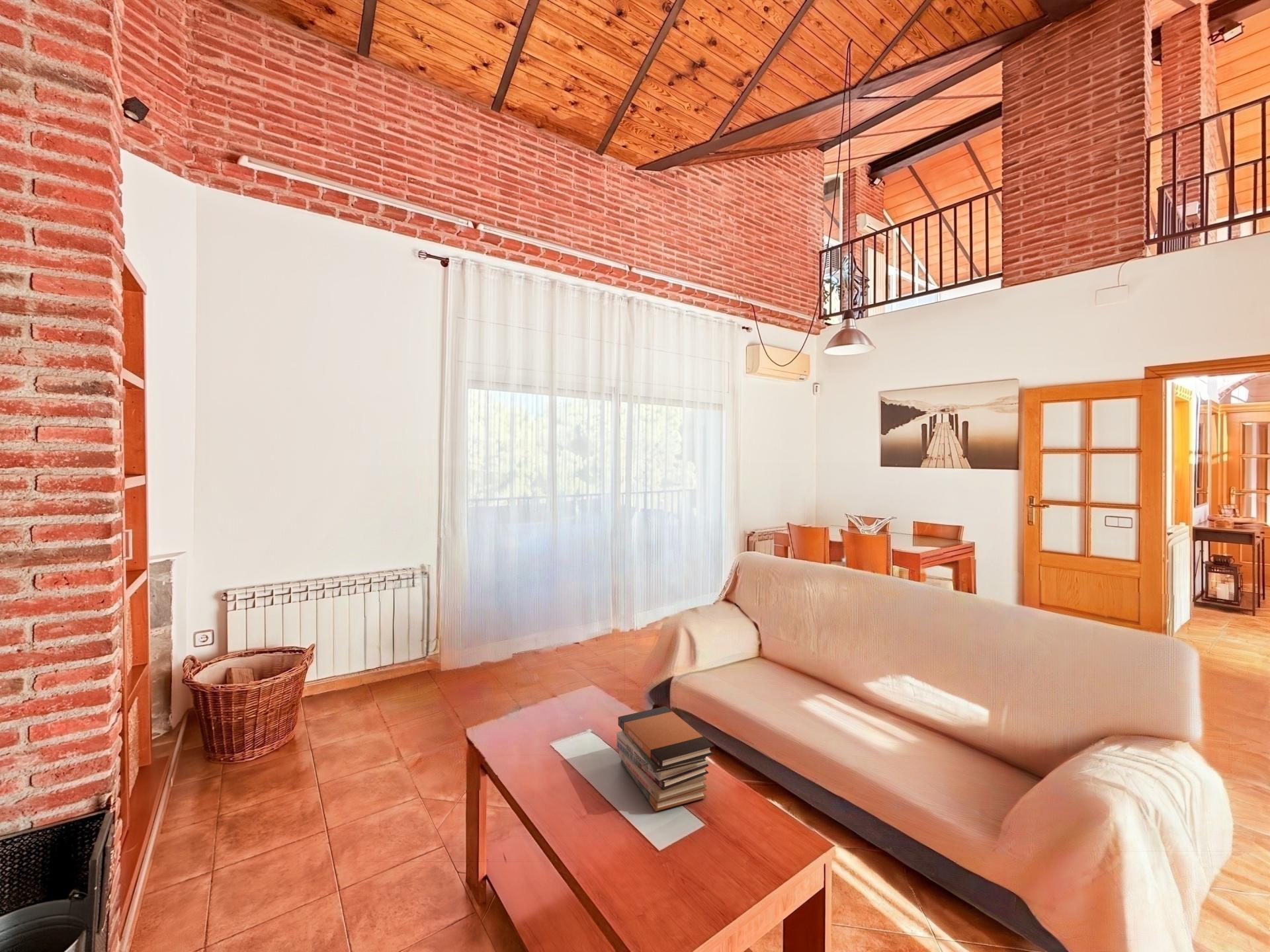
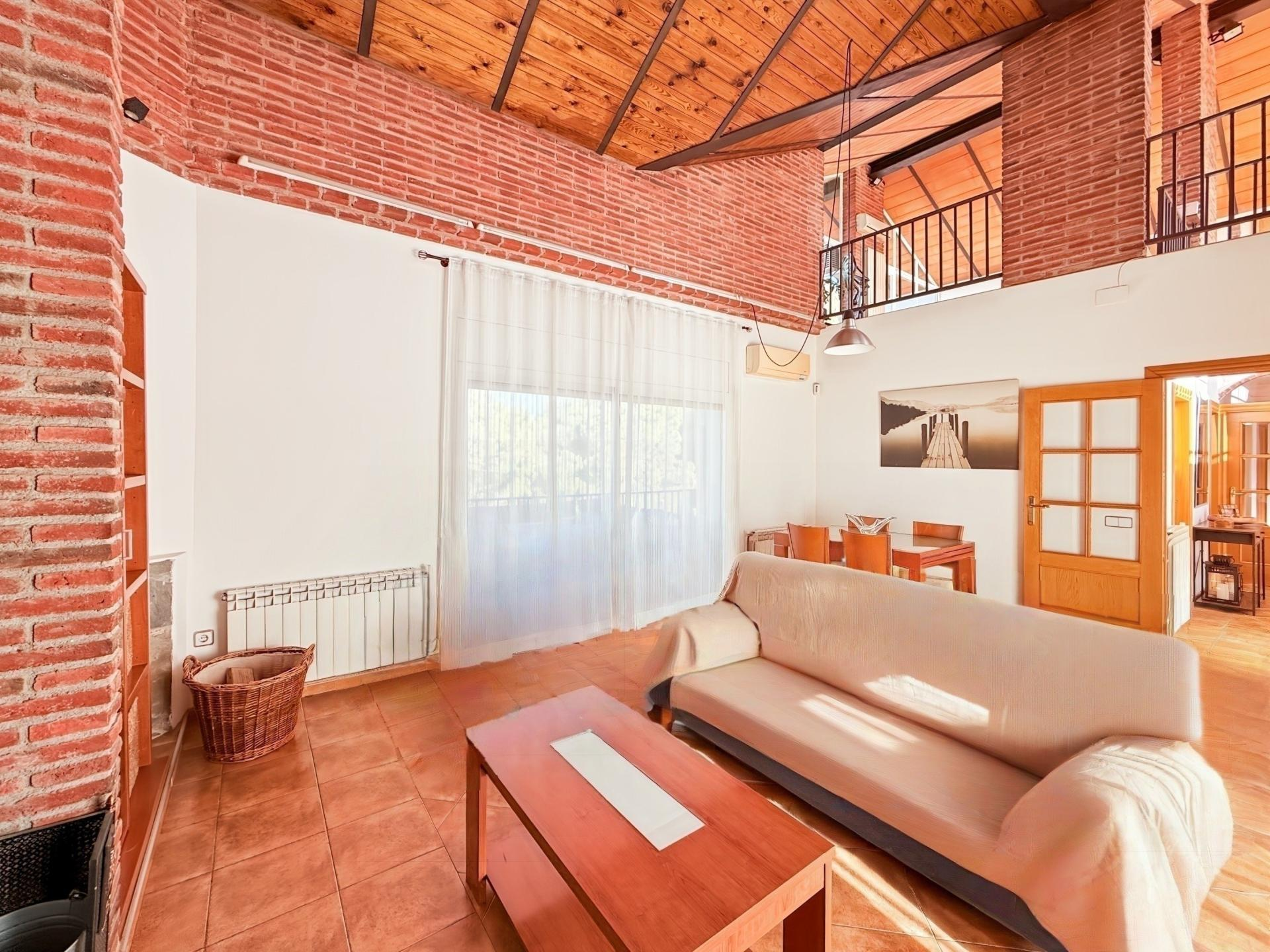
- book stack (661, 754)
